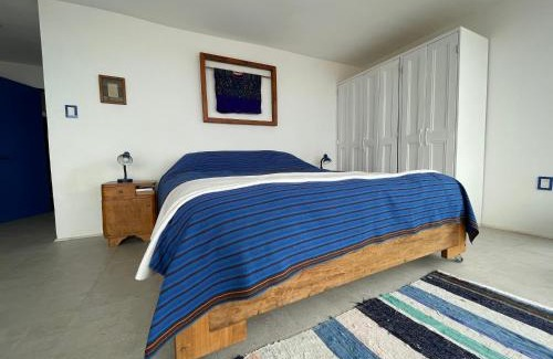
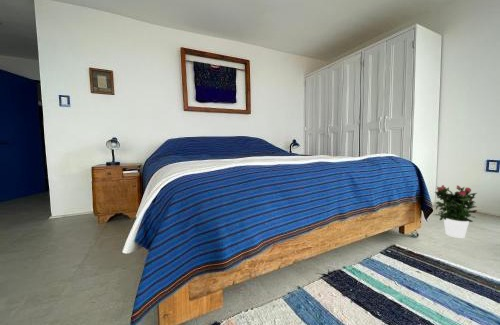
+ potted flower (454, 210)
